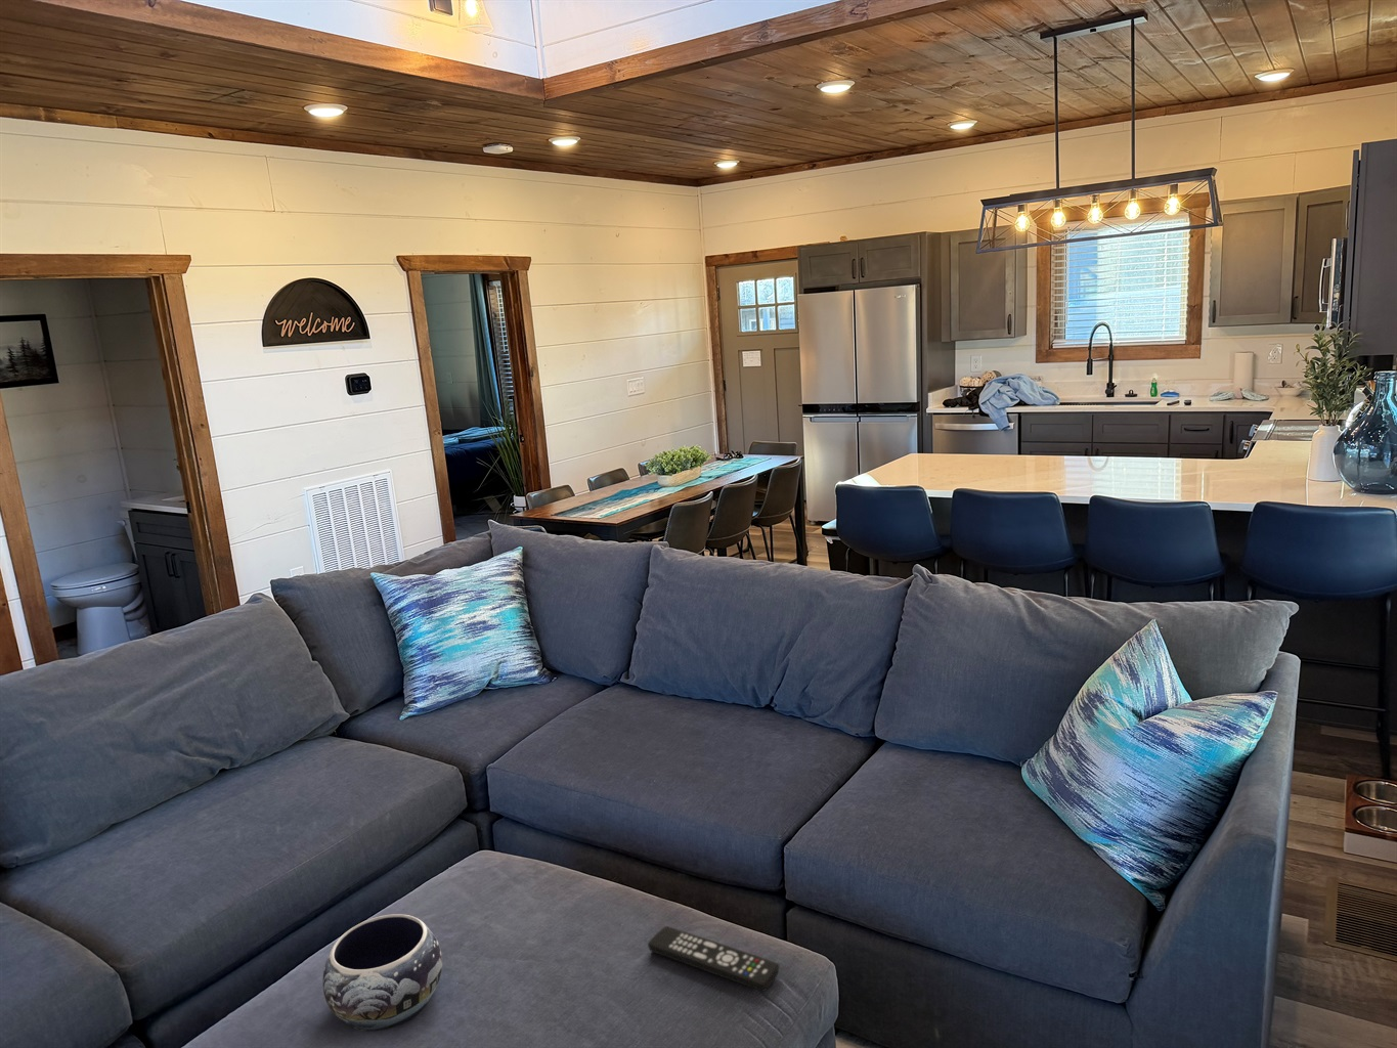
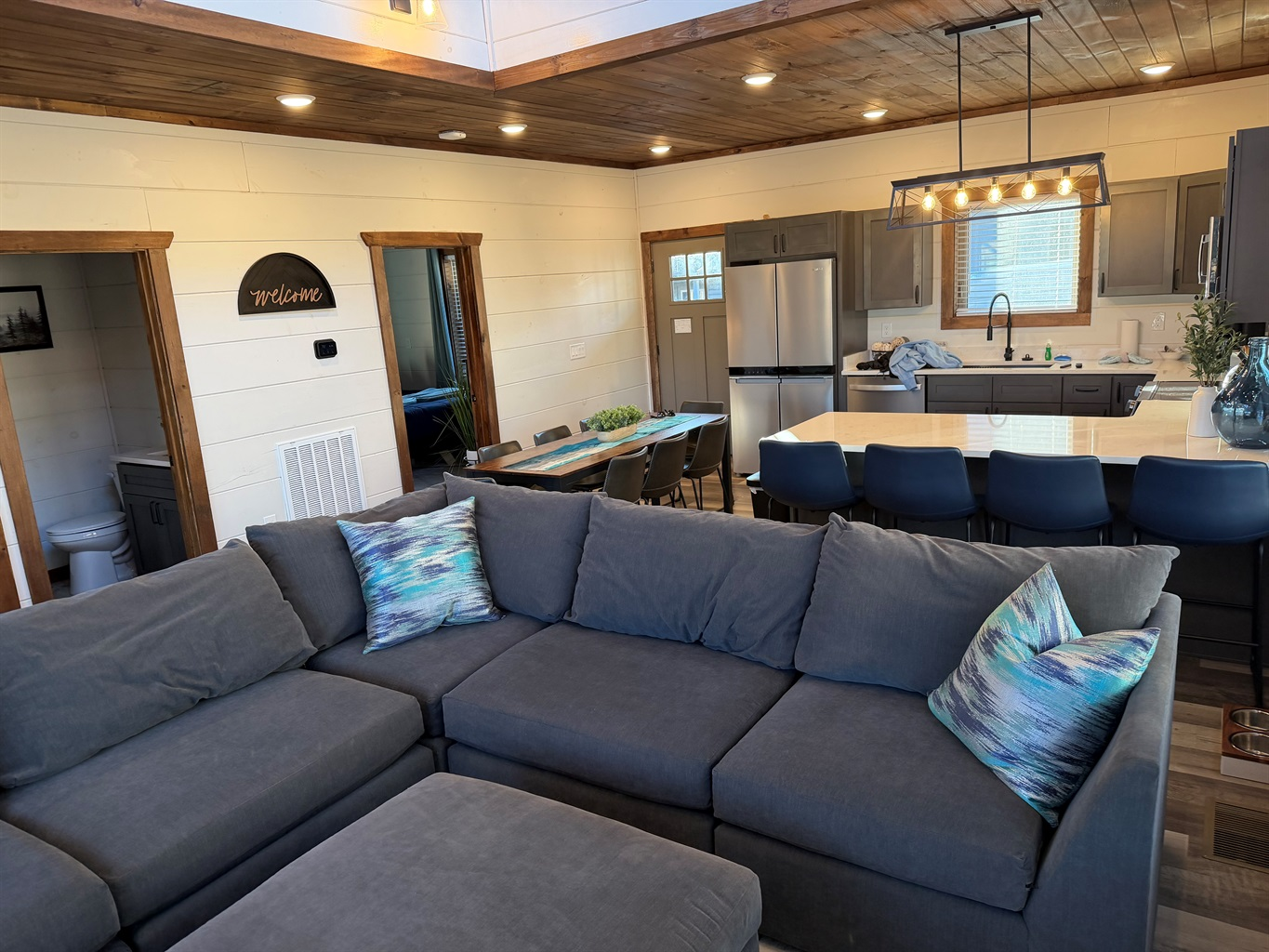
- decorative bowl (383, 970)
- remote control (711, 958)
